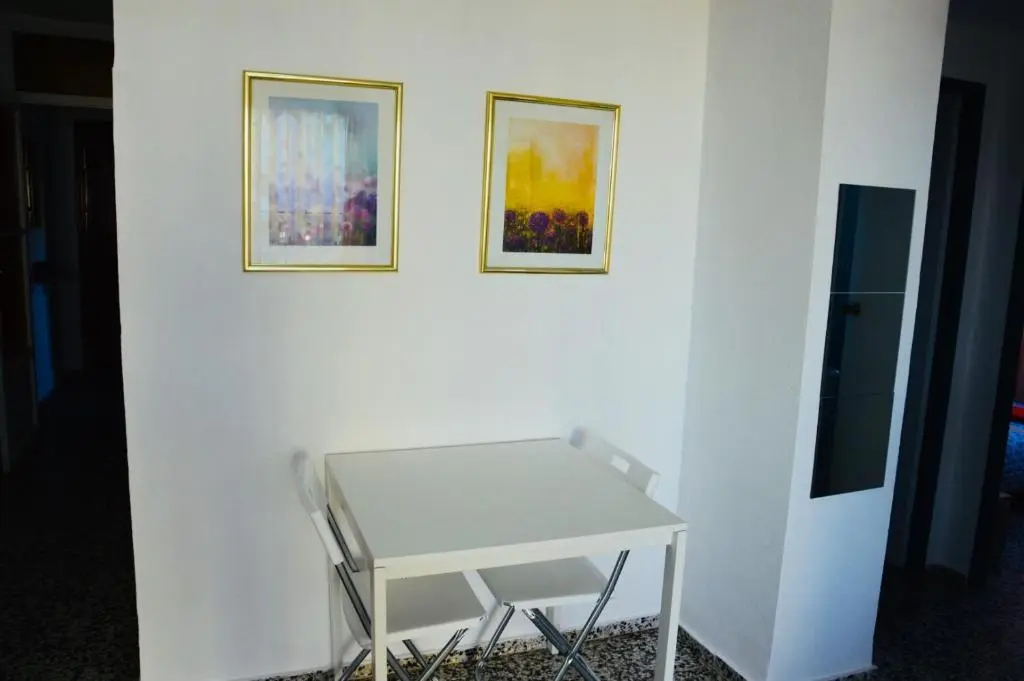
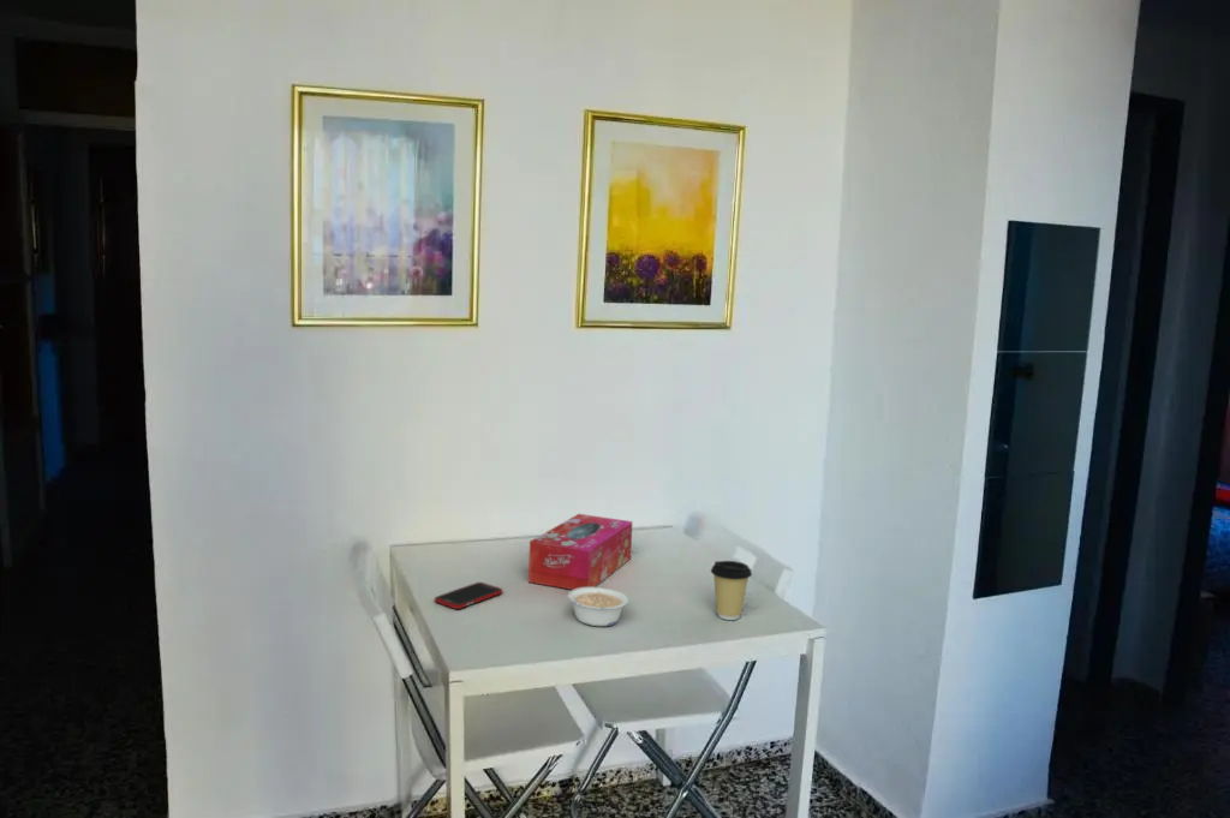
+ cell phone (468, 595)
+ legume (598, 605)
+ tissue box (583, 550)
+ coffee cup (729, 590)
